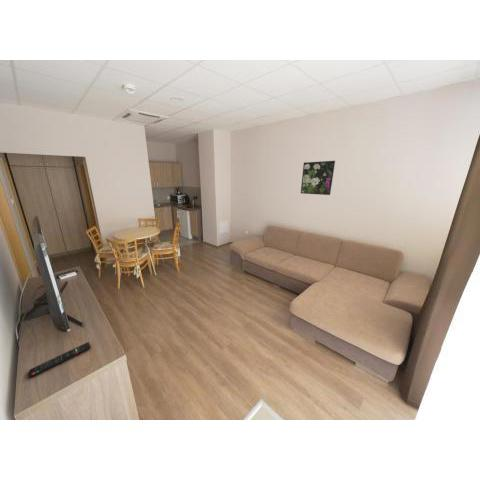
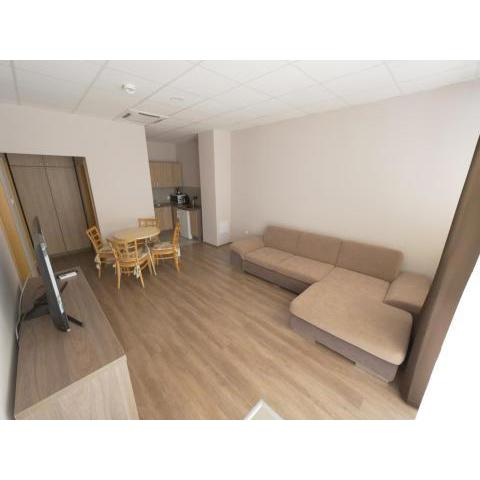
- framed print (316, 178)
- remote control (61, 358)
